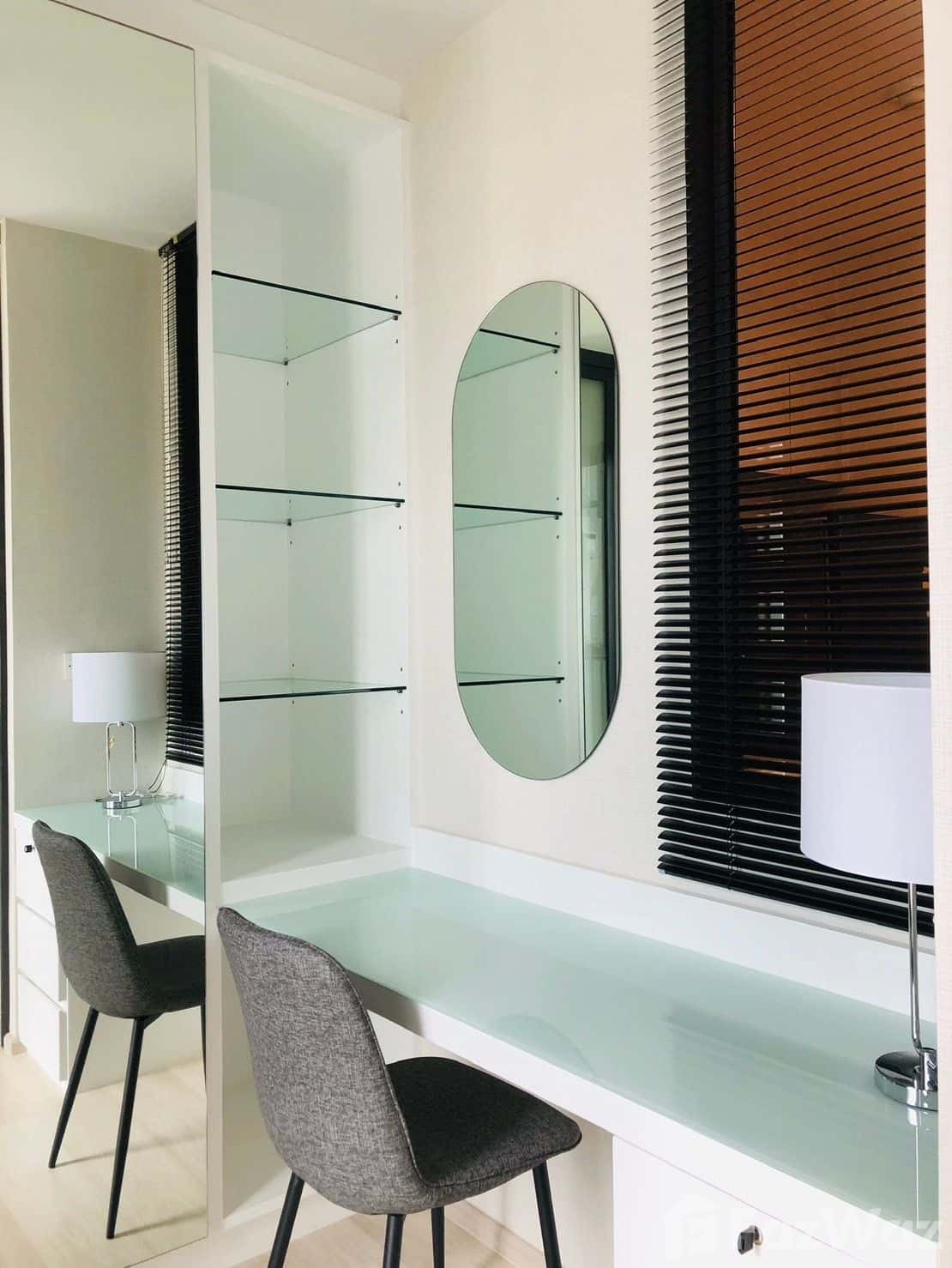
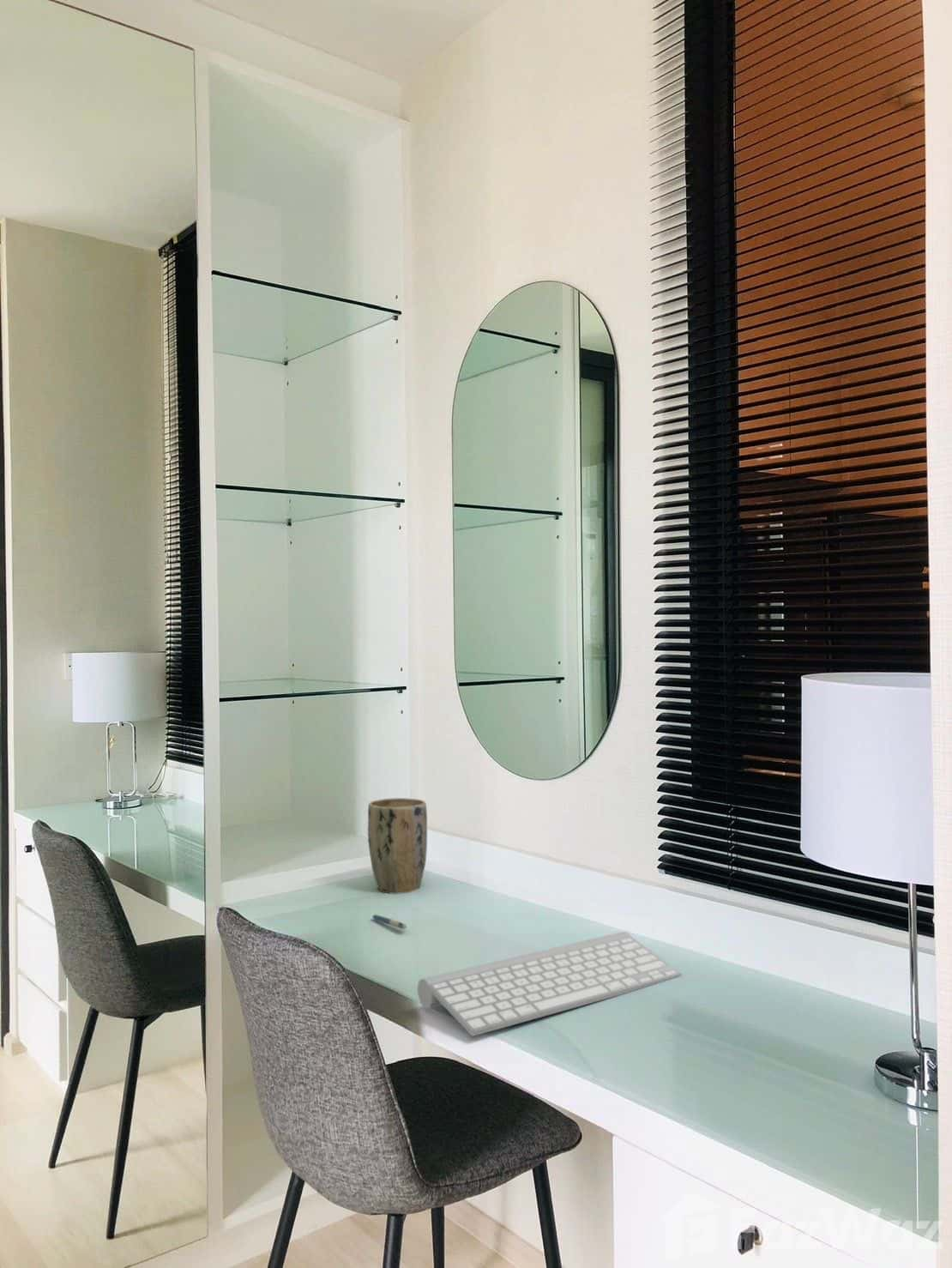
+ plant pot (397, 845)
+ keyboard (553, 976)
+ pen (389, 921)
